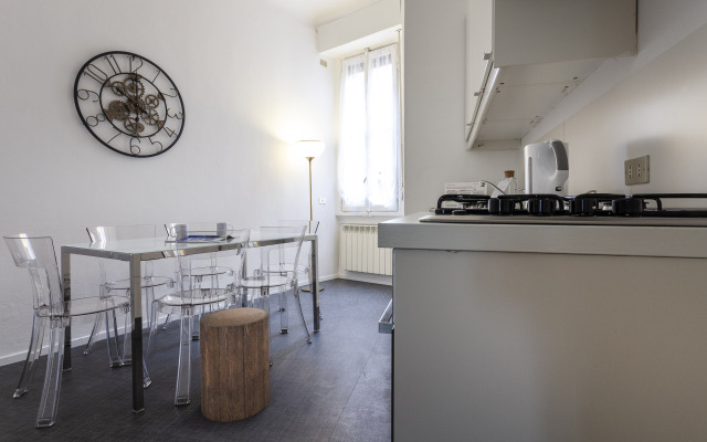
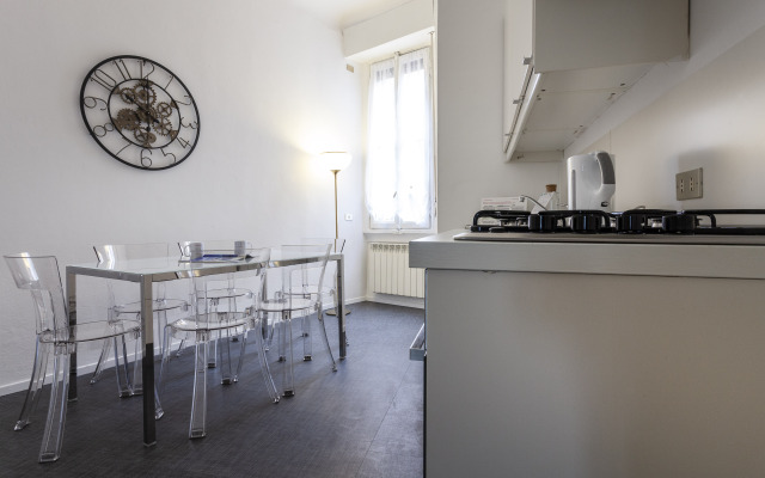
- stool (235, 359)
